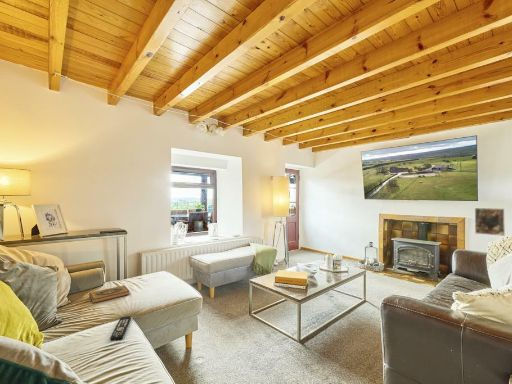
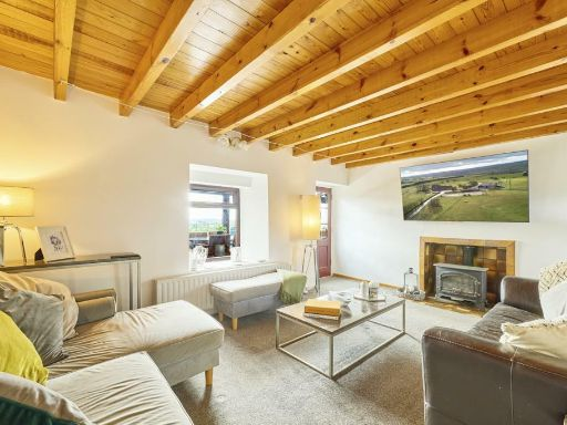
- remote control (121, 327)
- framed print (489, 221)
- hardback book (109, 293)
